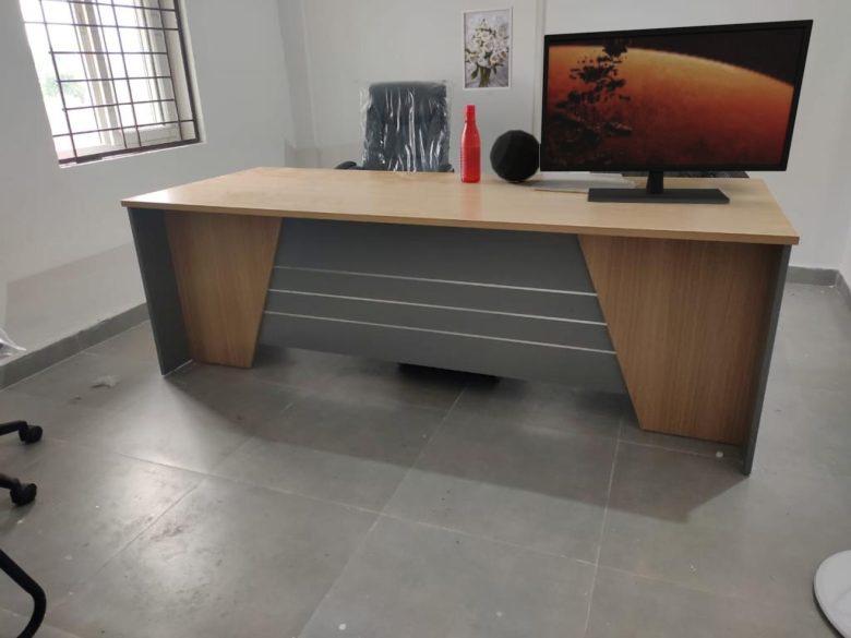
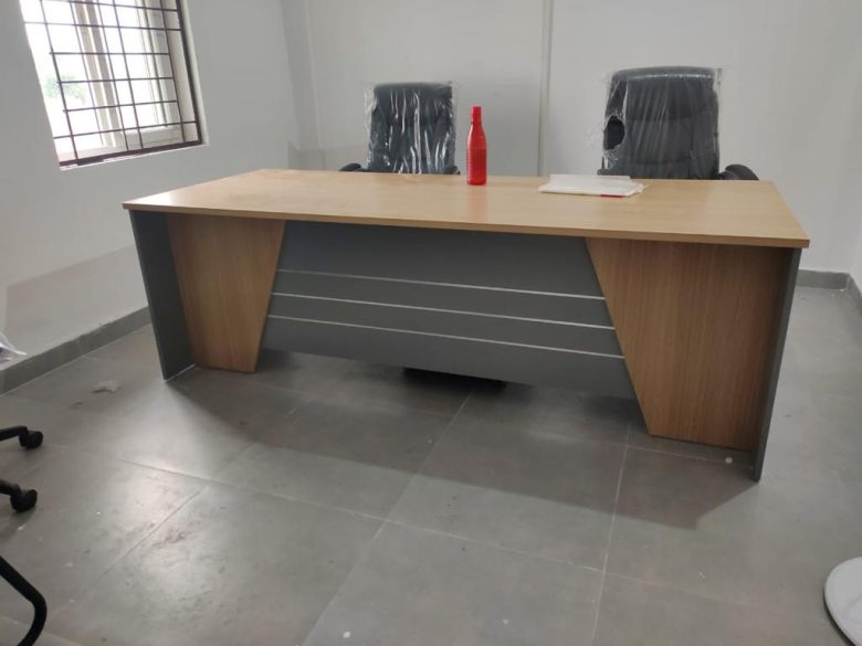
- wall art (487, 50)
- monitor (662, 116)
- decorative orb (515, 156)
